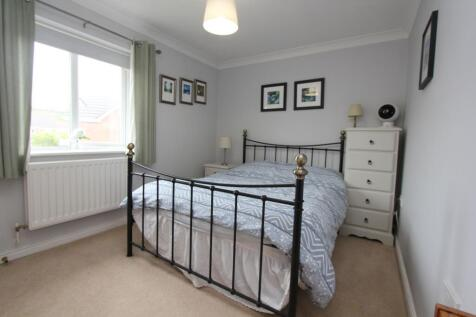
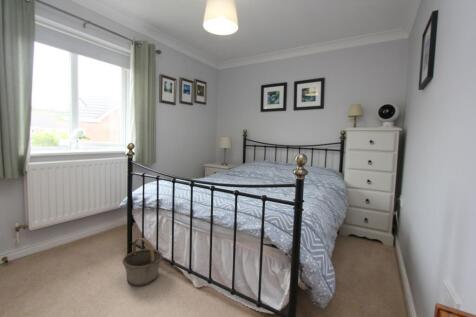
+ basket (143, 258)
